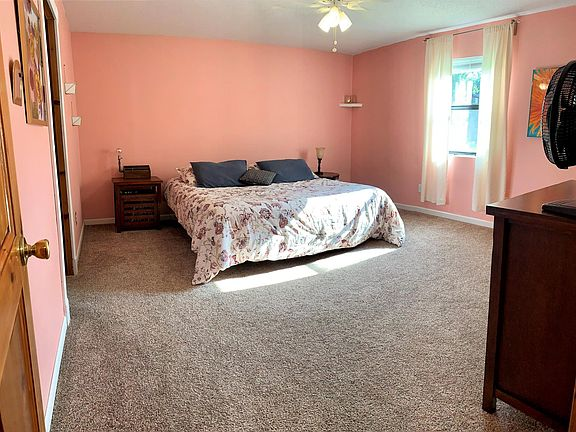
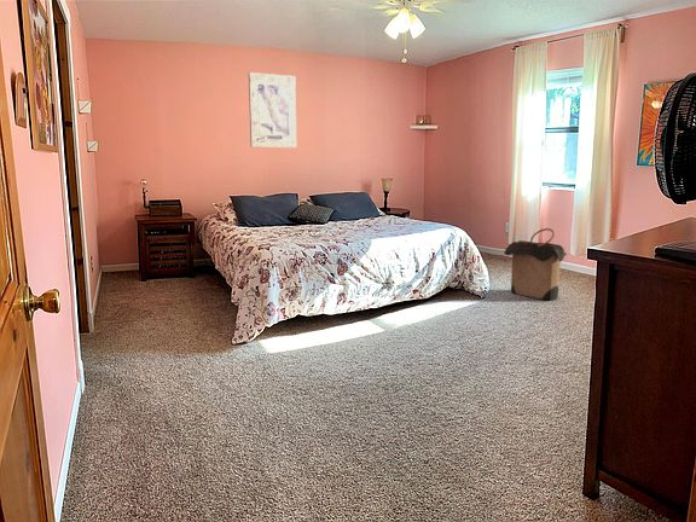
+ laundry hamper (533, 261)
+ wall art (273, 111)
